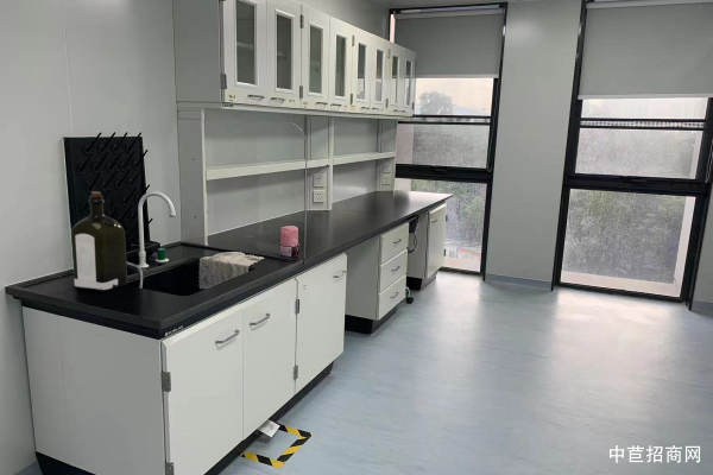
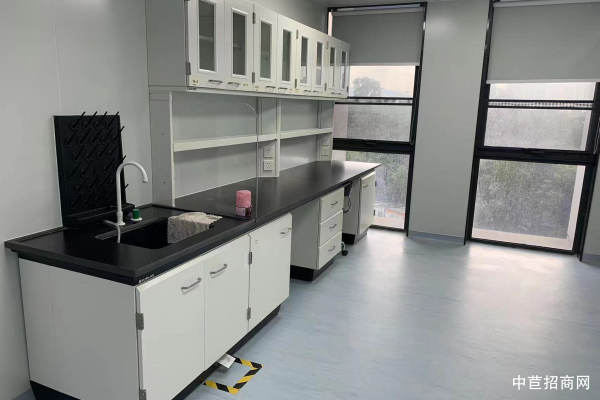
- liquor (99, 239)
